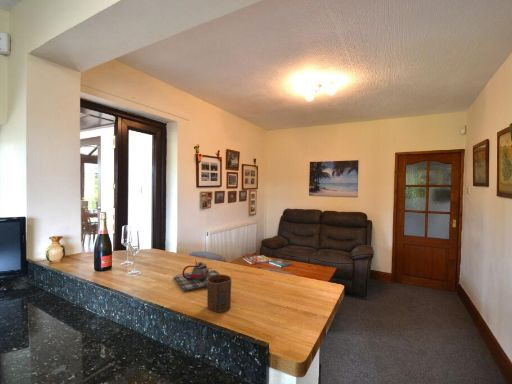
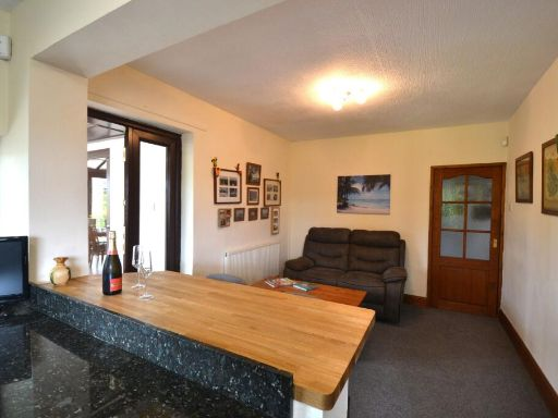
- cup (219, 292)
- teapot (200, 271)
